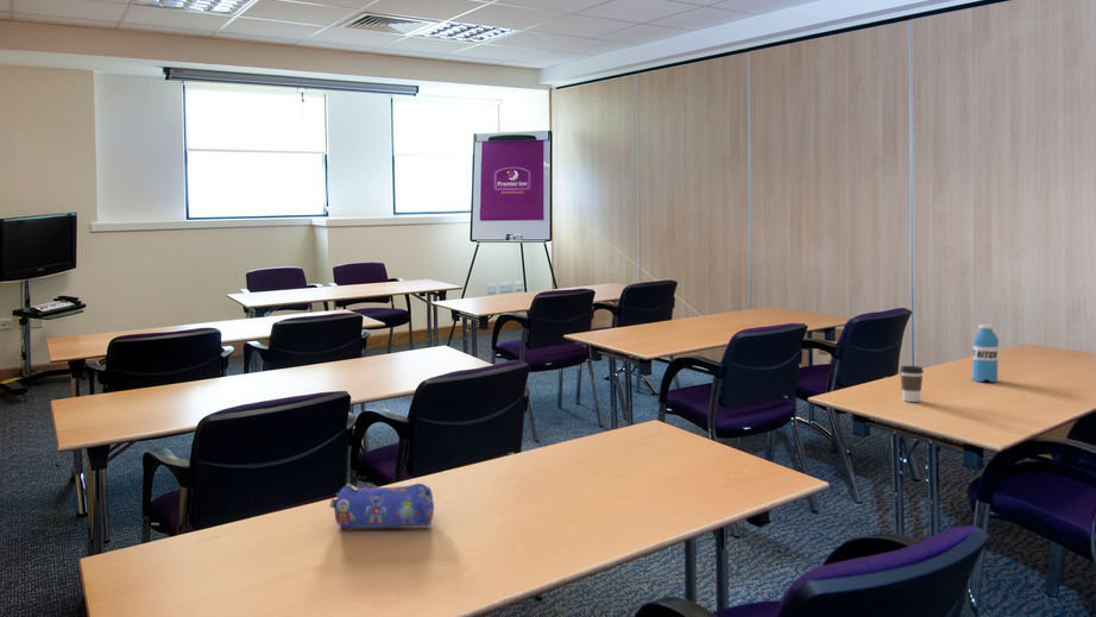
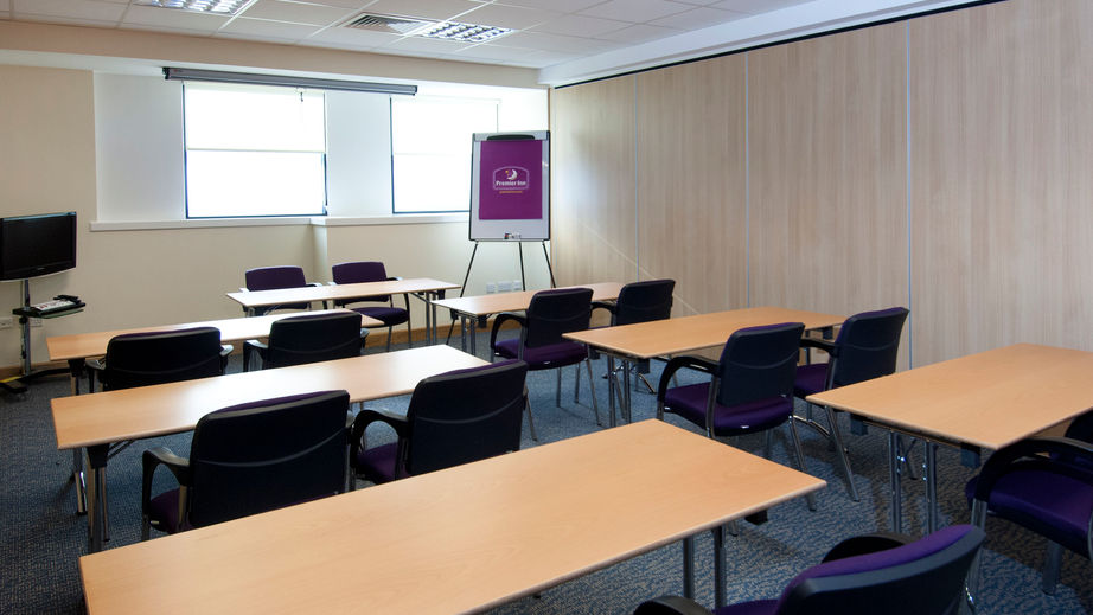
- coffee cup (911, 383)
- water bottle (985, 352)
- pencil case (384, 504)
